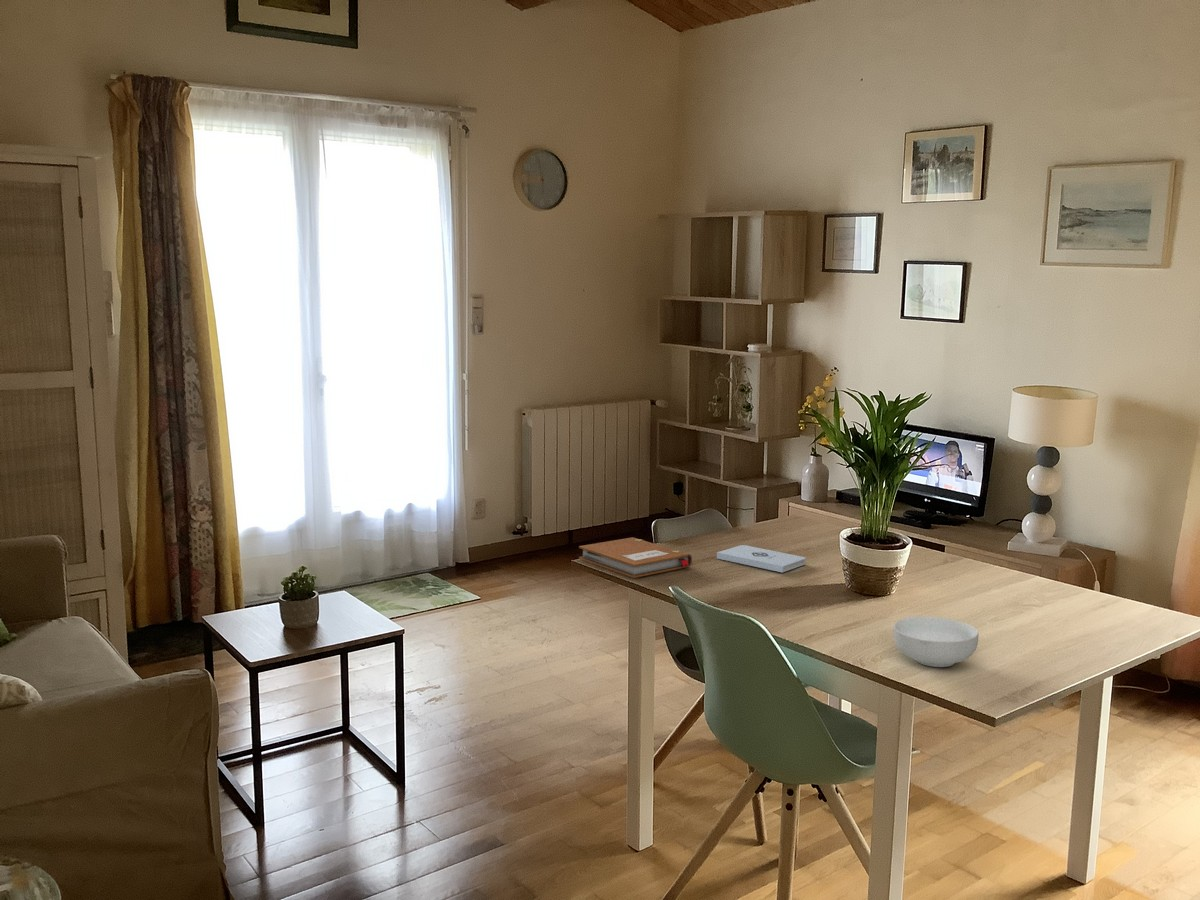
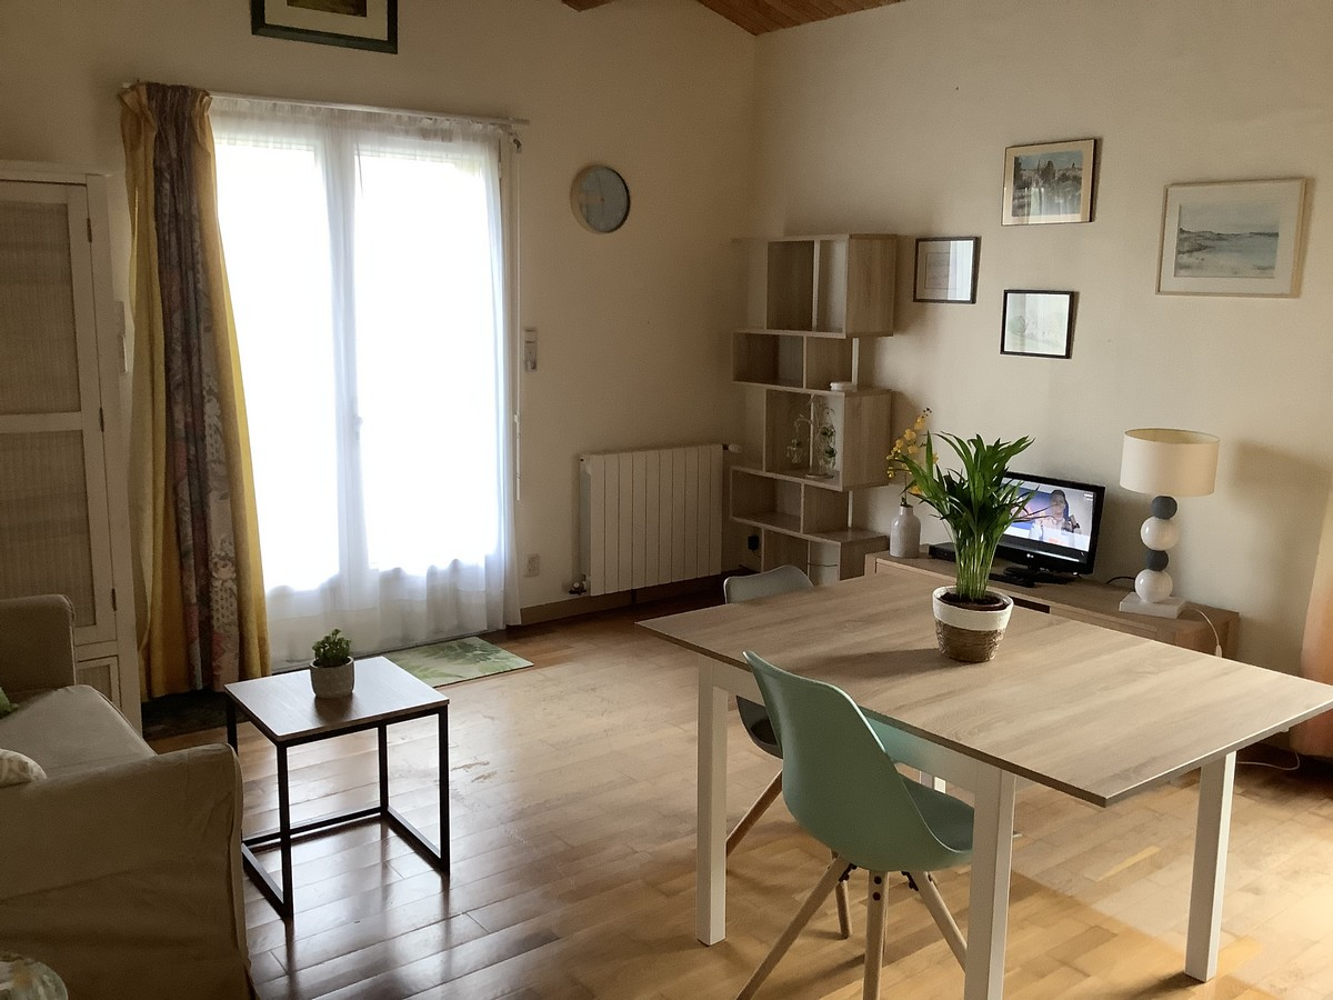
- cereal bowl (934, 644)
- notepad (761, 558)
- notebook (636, 556)
